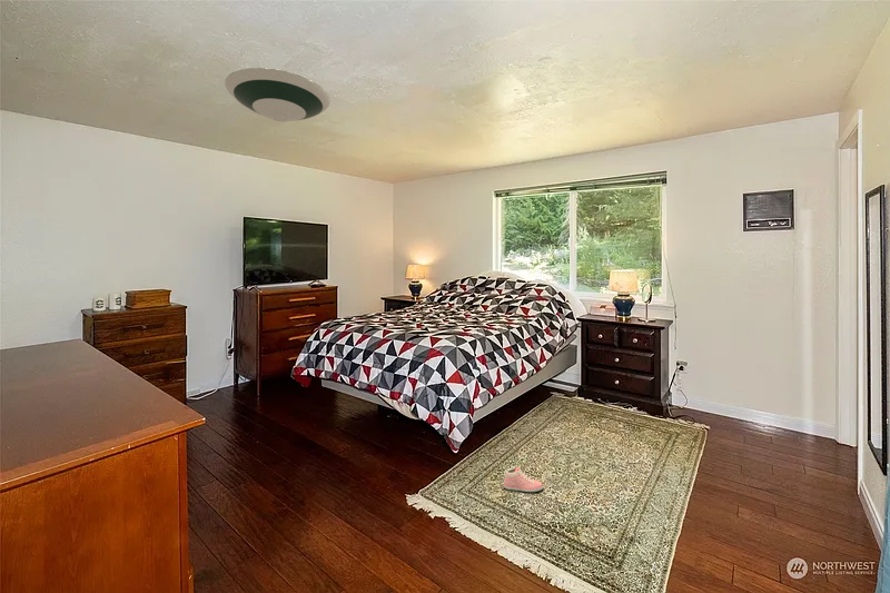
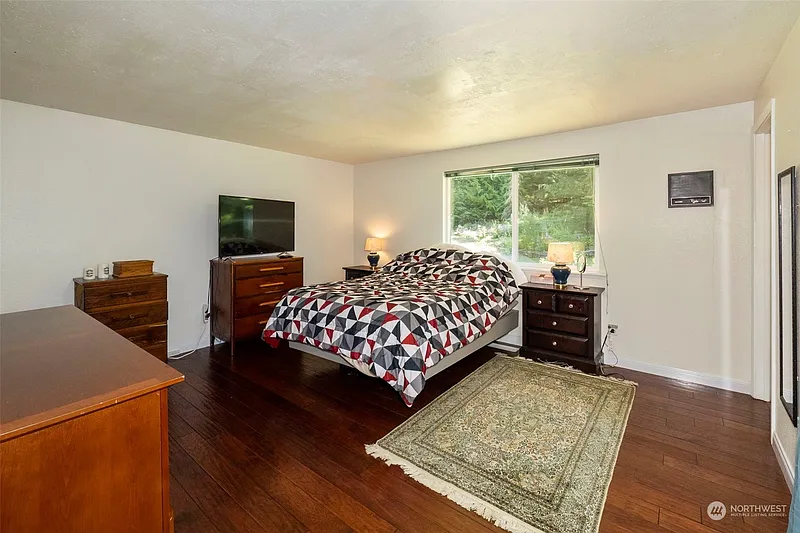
- sneaker (523, 478)
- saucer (279, 106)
